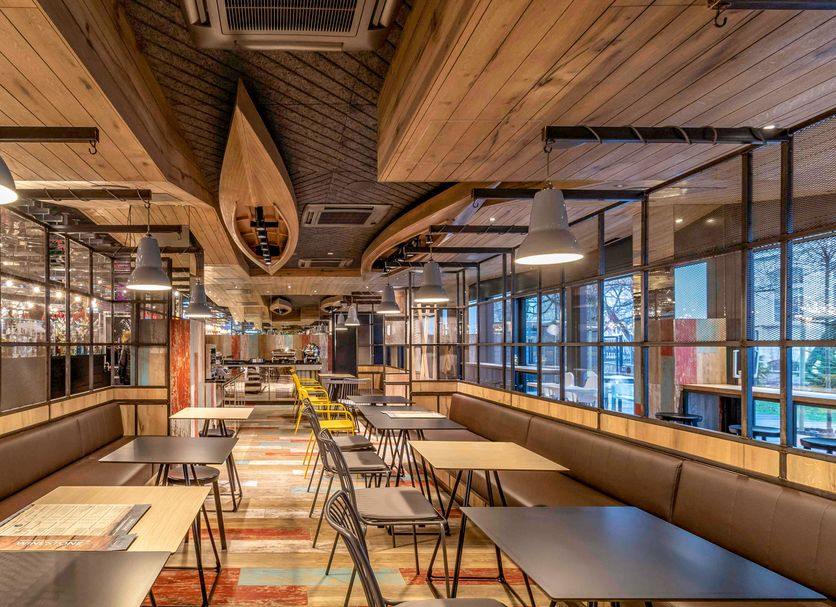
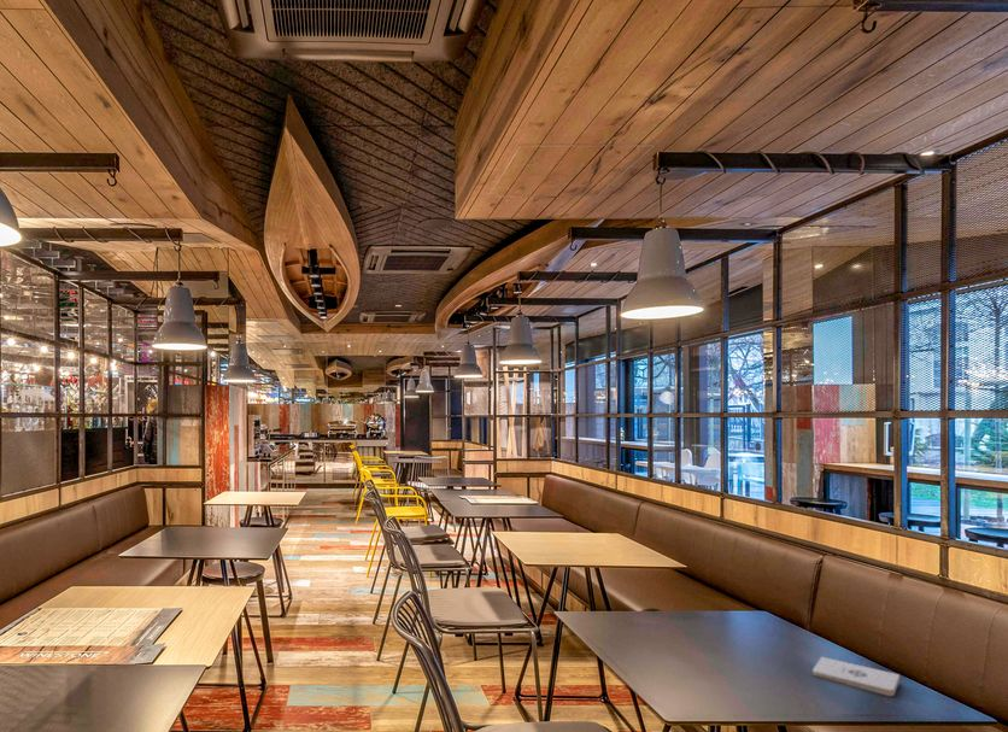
+ notepad (855, 675)
